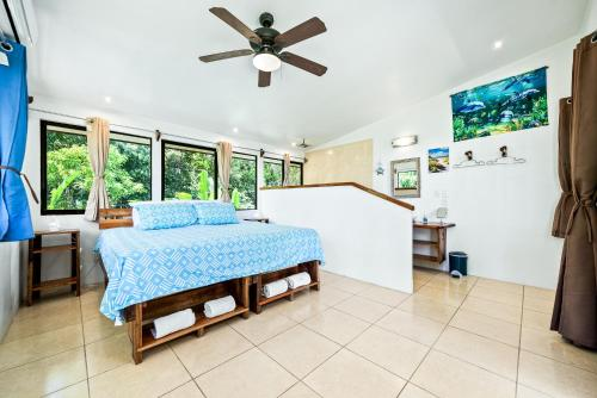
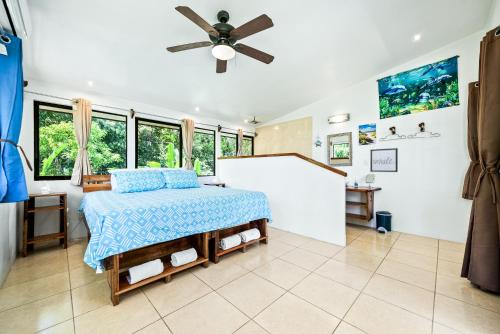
+ wall art (383, 160)
